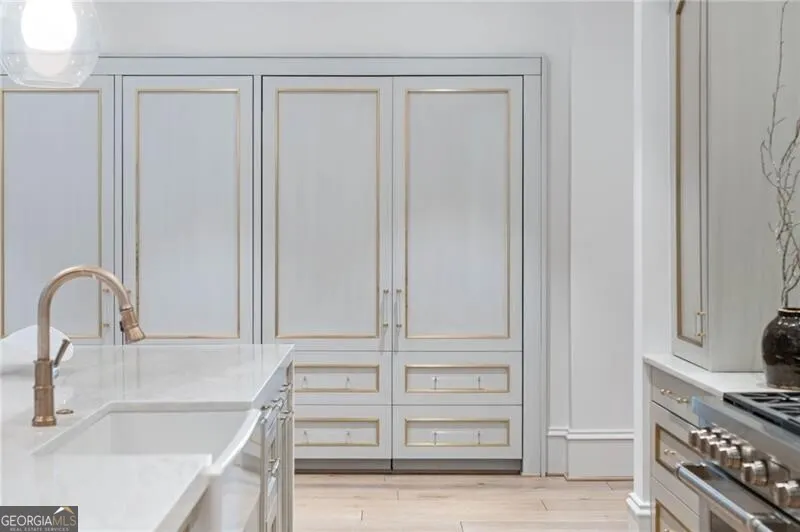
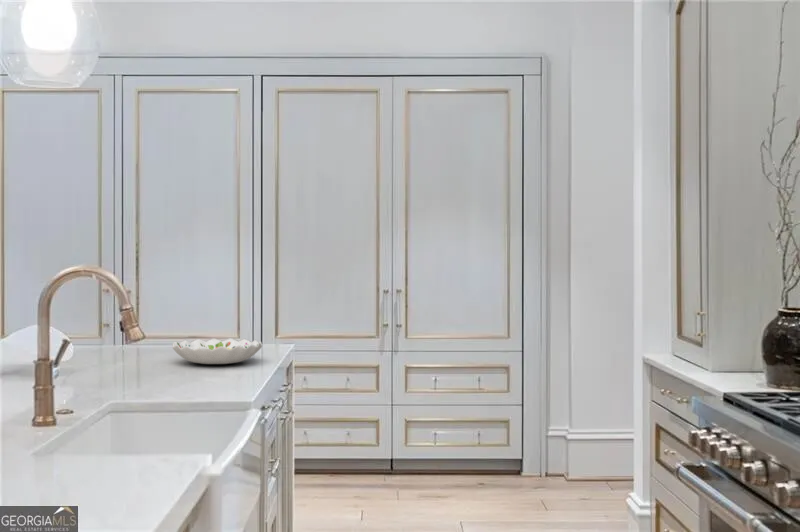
+ decorative bowl (217, 352)
